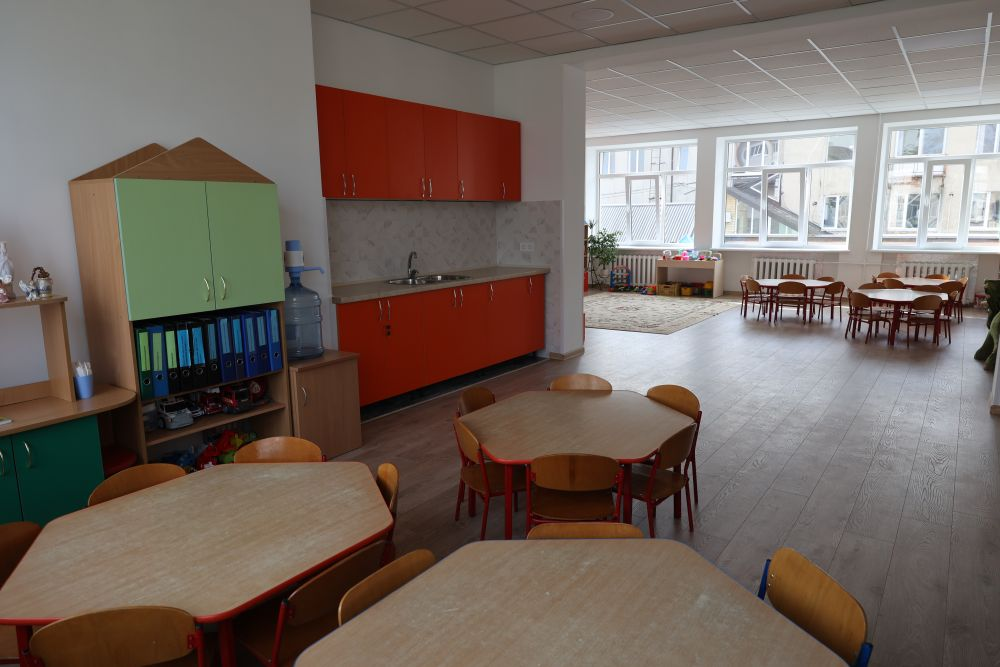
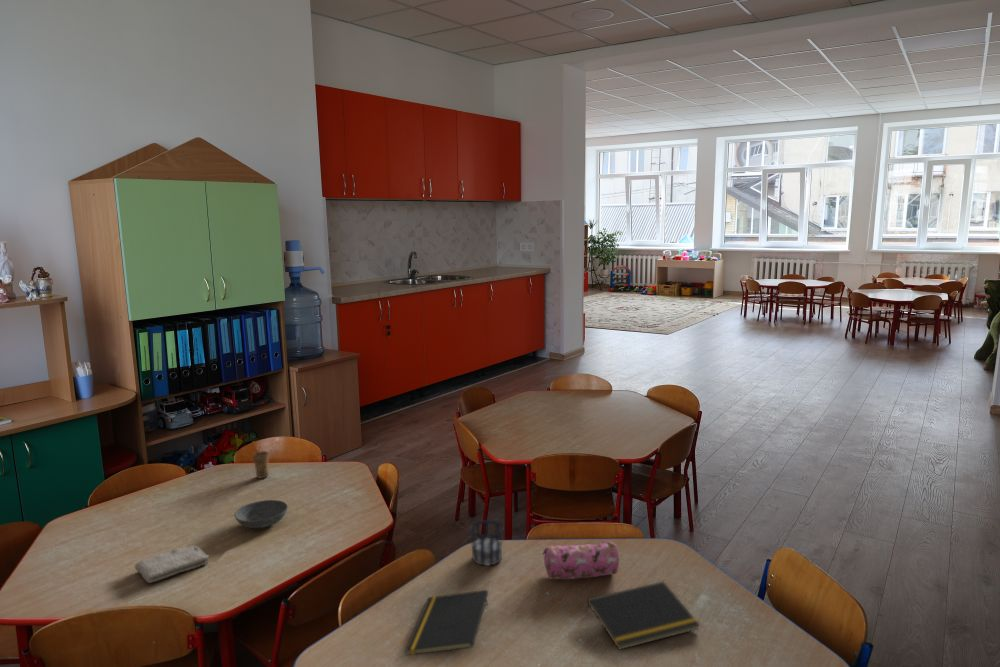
+ cup (261, 462)
+ bowl (261, 516)
+ notepad (642, 613)
+ cup (487, 542)
+ notepad (449, 620)
+ washcloth (172, 562)
+ pencil case (580, 559)
